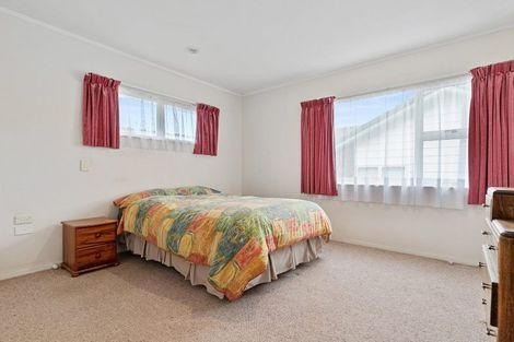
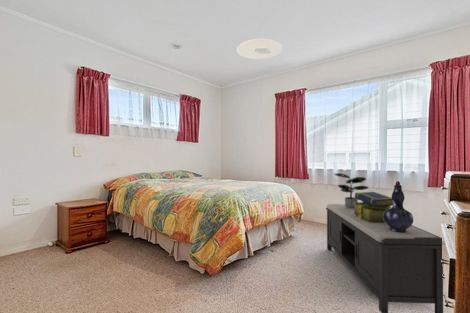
+ bench (369, 244)
+ ceiling light (259, 47)
+ potted plant (350, 190)
+ decorative vase (398, 205)
+ stack of books (374, 206)
